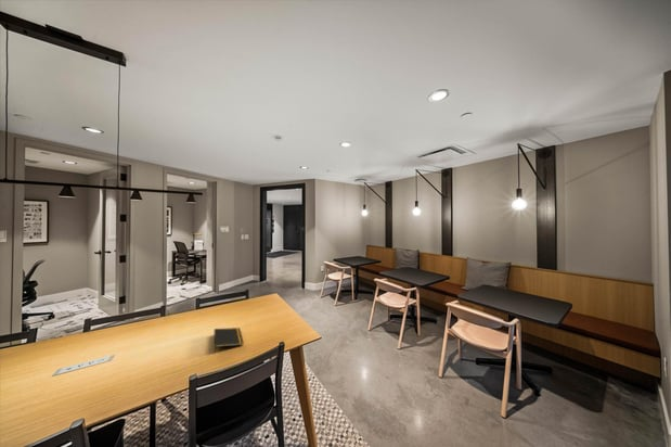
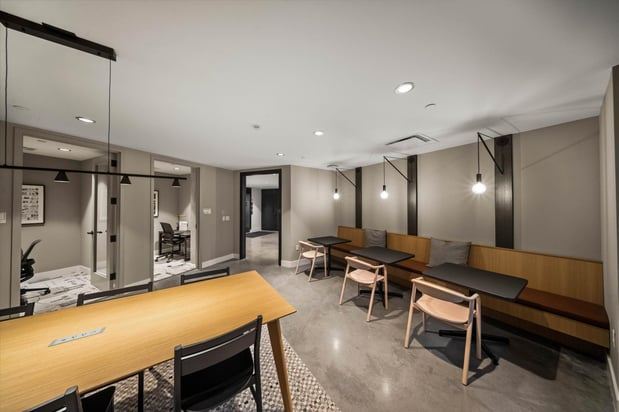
- notepad (228, 336)
